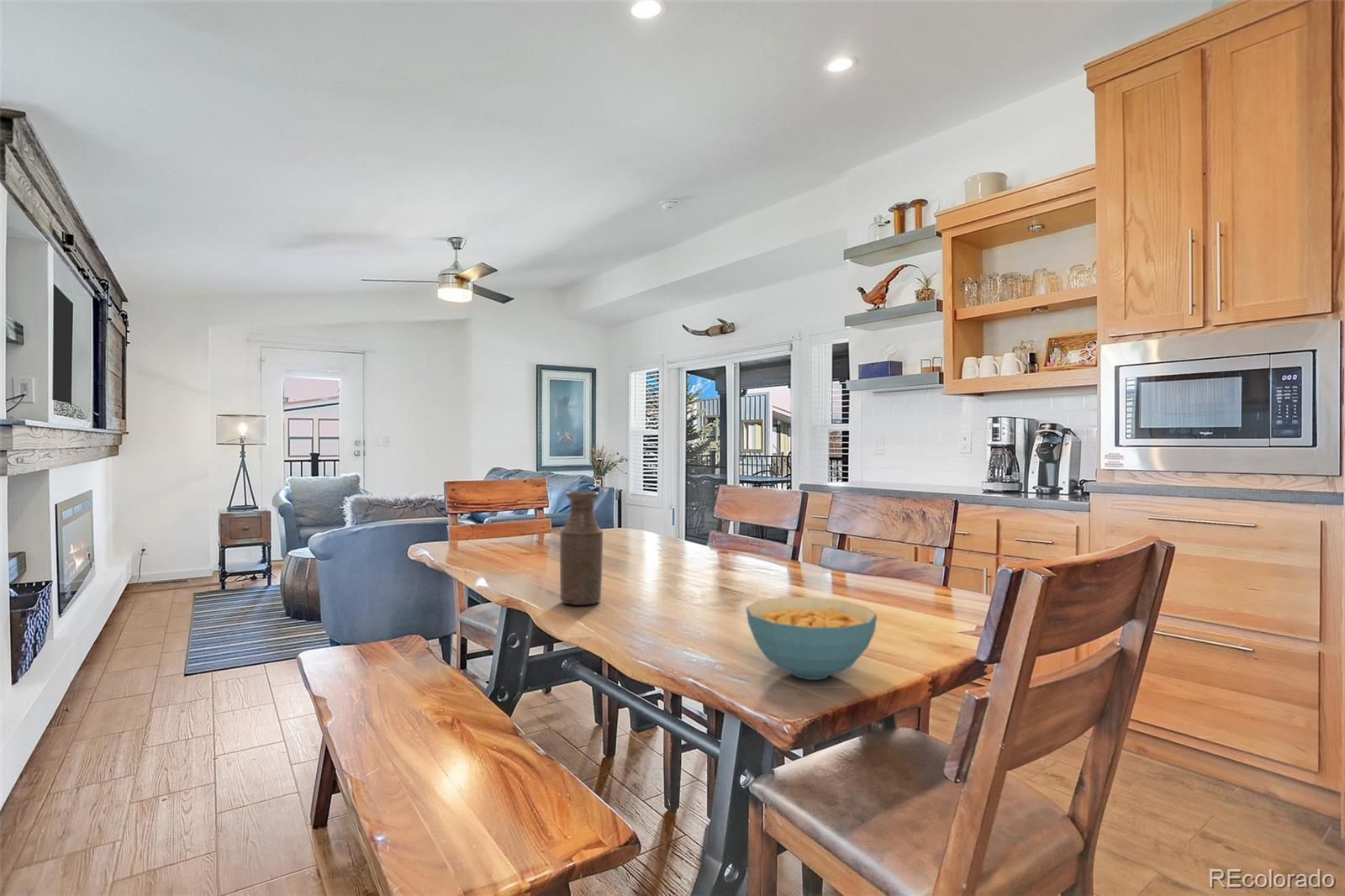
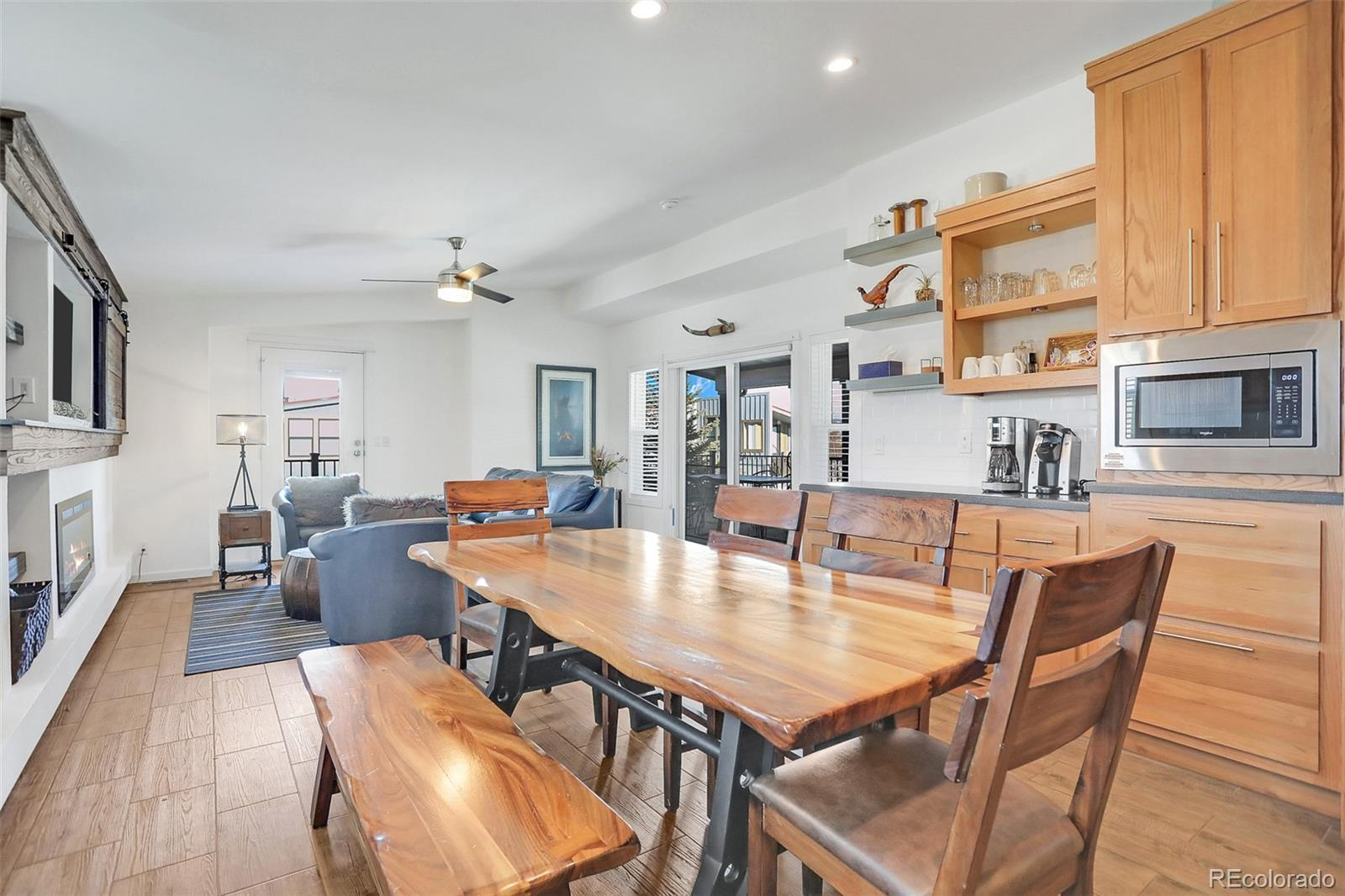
- bottle (581, 546)
- cereal bowl (810, 641)
